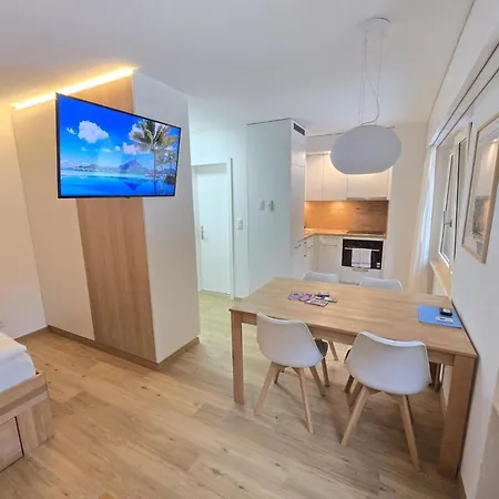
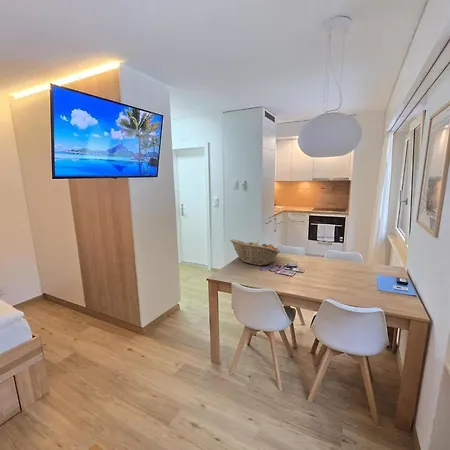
+ fruit basket (254, 249)
